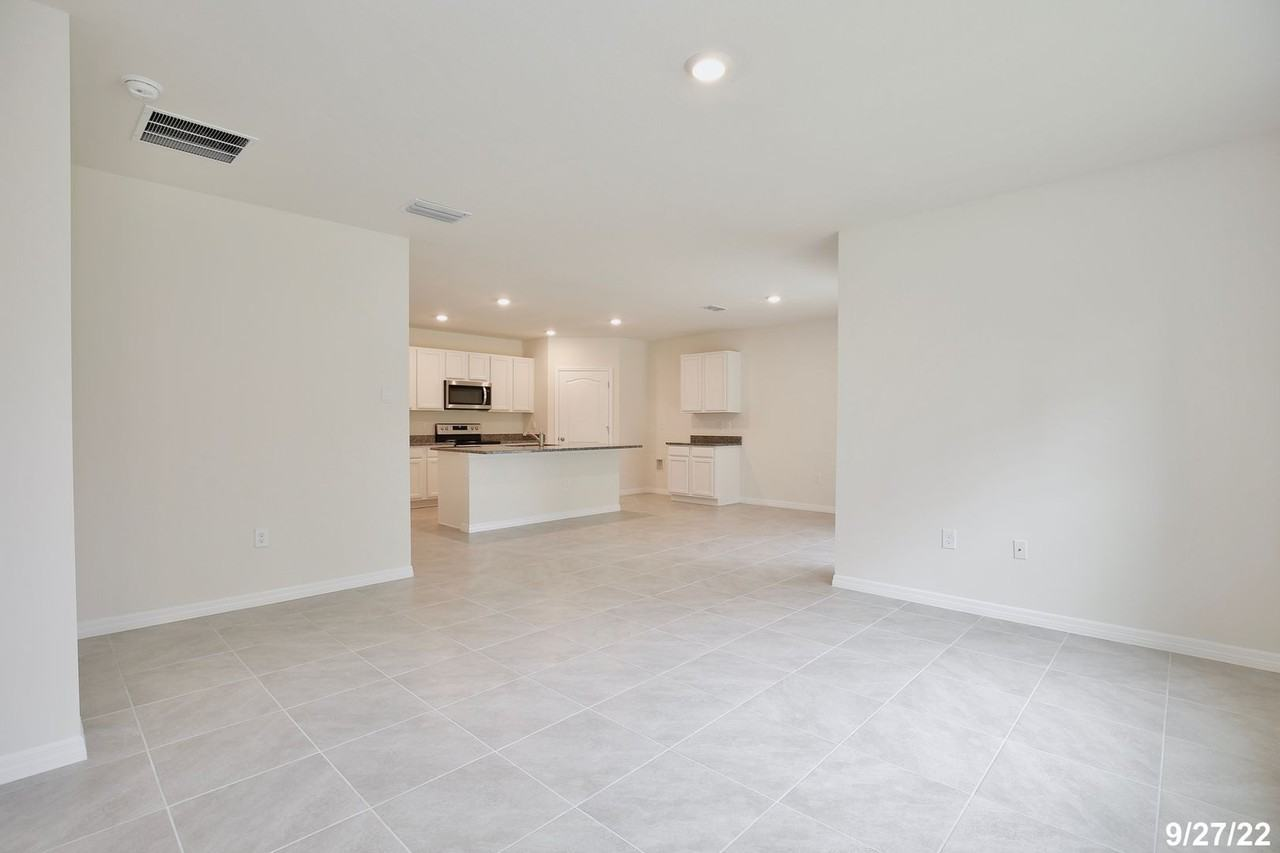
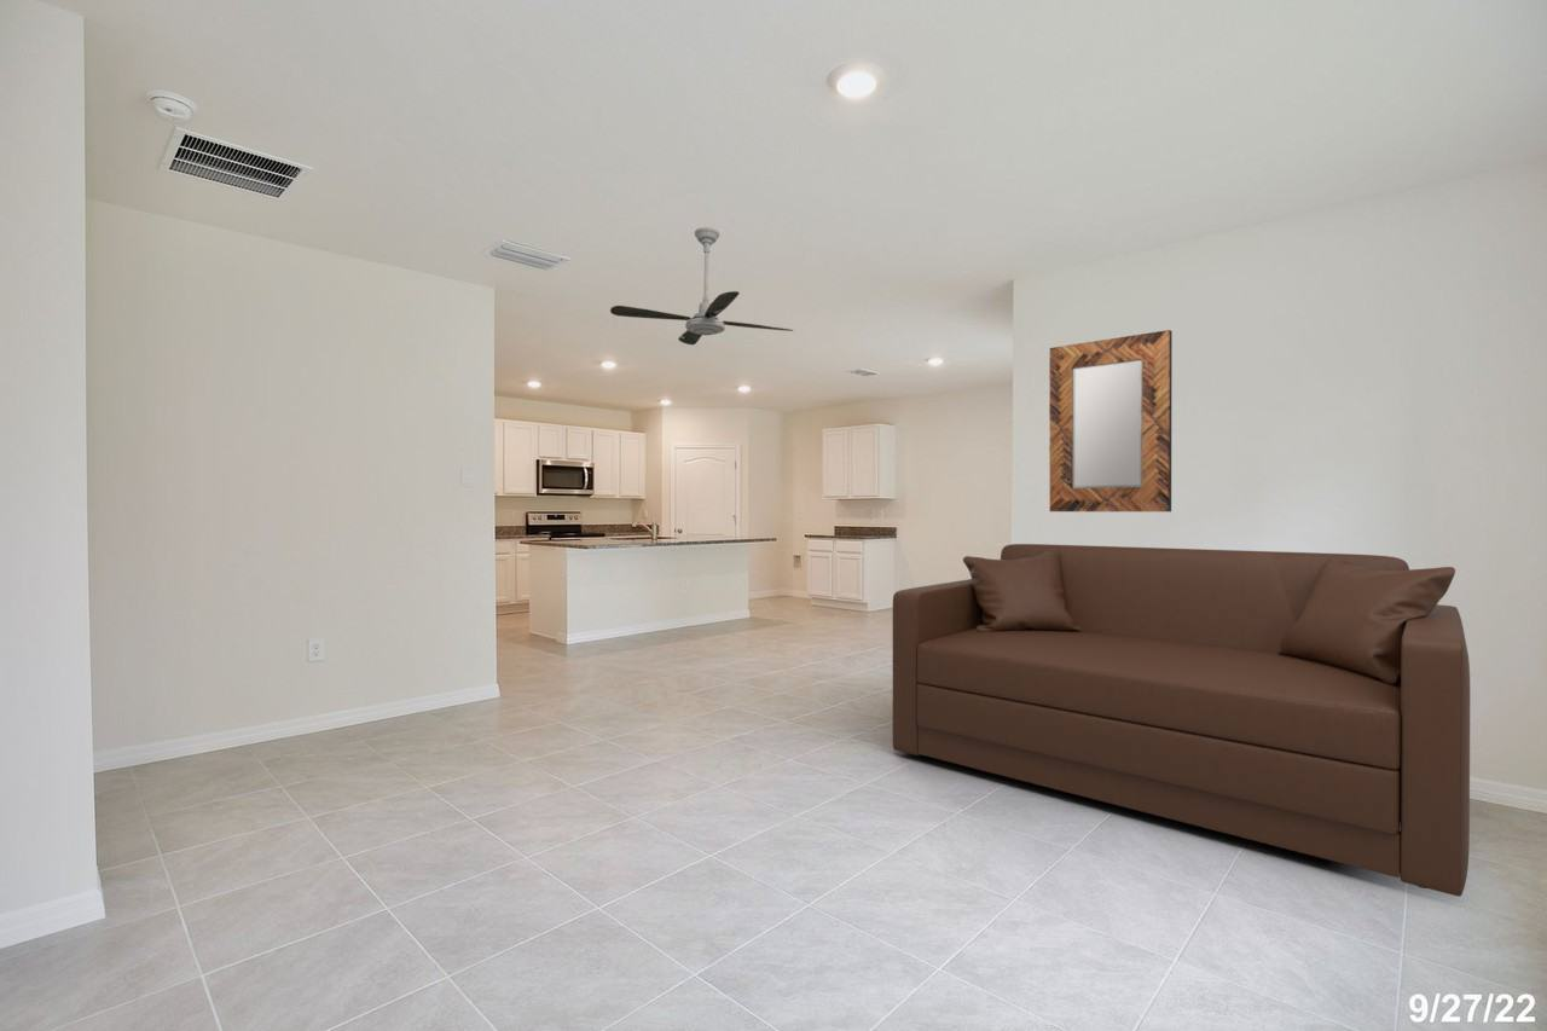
+ ceiling fan (705, 280)
+ home mirror (1107, 425)
+ sofa (1149, 664)
